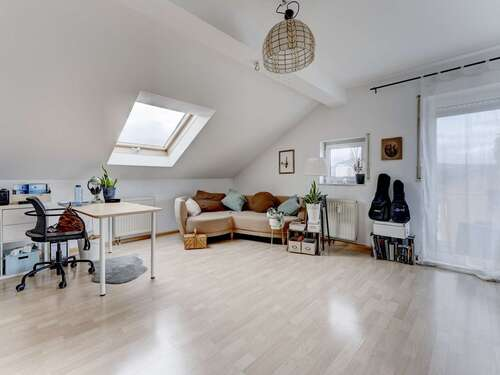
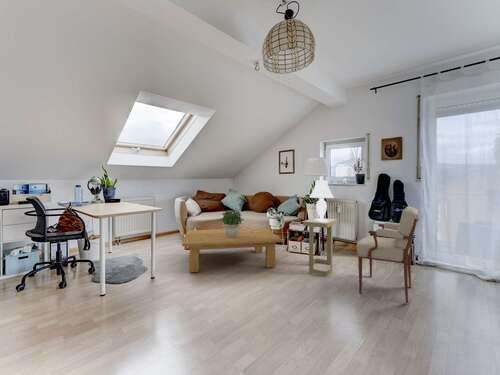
+ side table (327, 244)
+ armchair (387, 247)
+ coffee table (230, 247)
+ table lamp (321, 200)
+ potted plant (232, 223)
